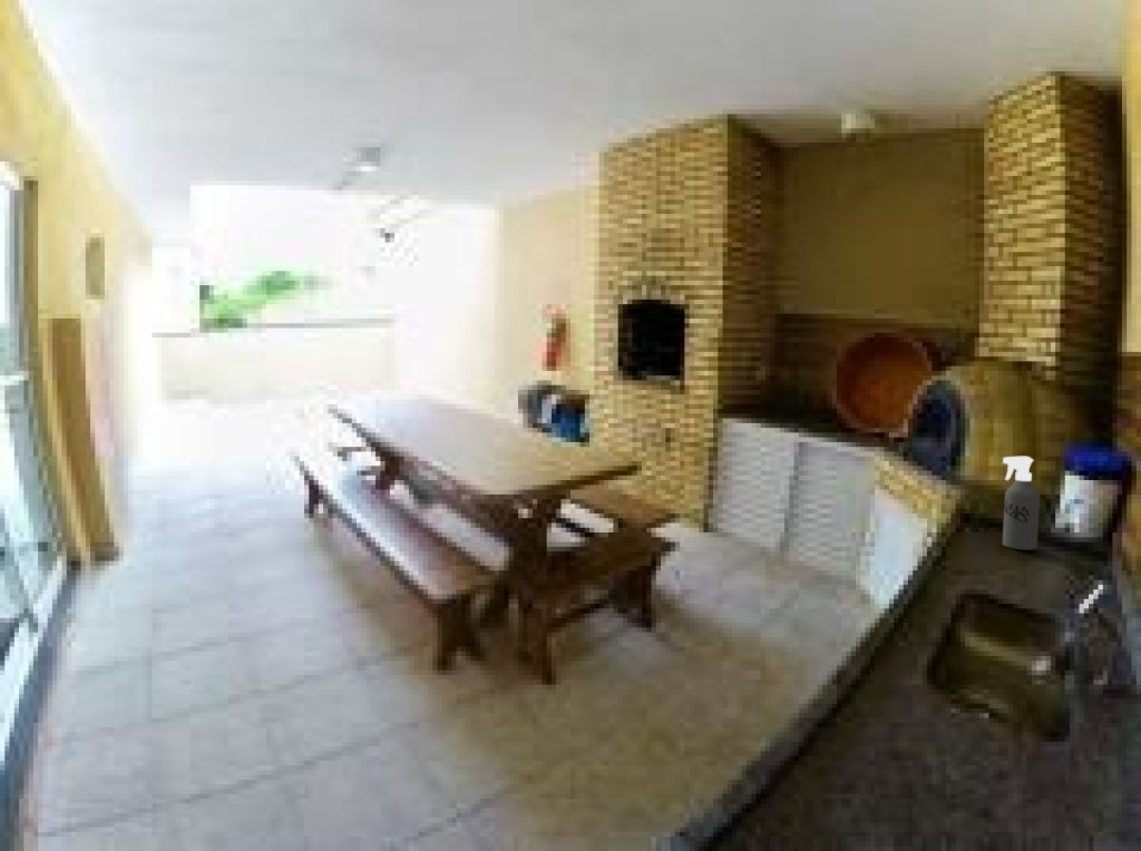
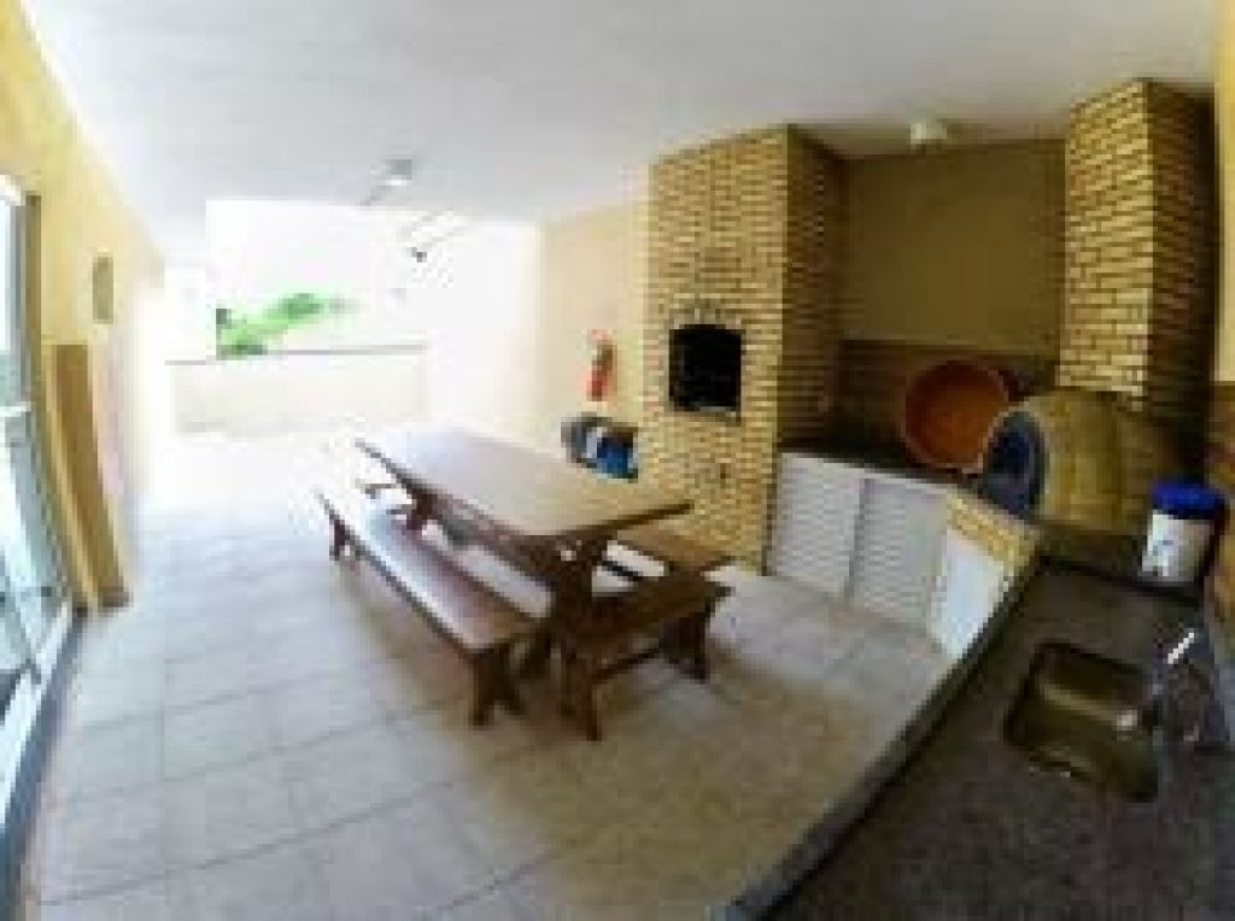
- spray bottle (1017, 501)
